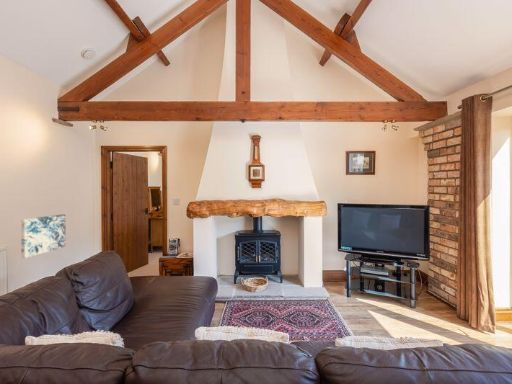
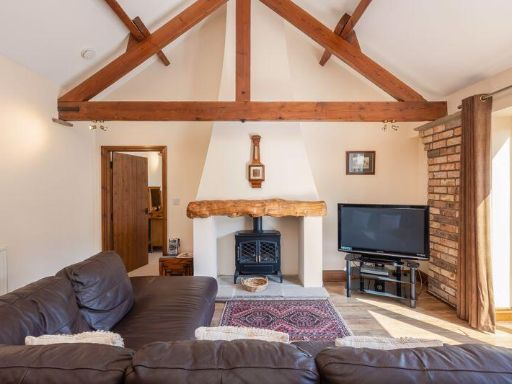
- wall art (45, 234)
